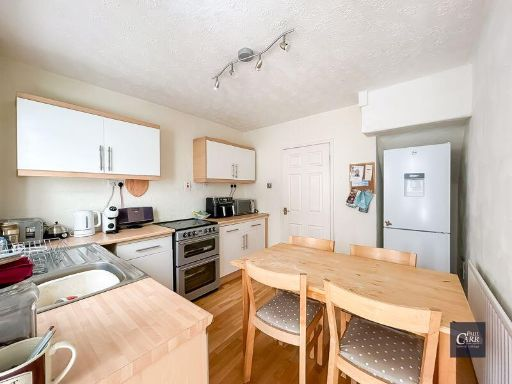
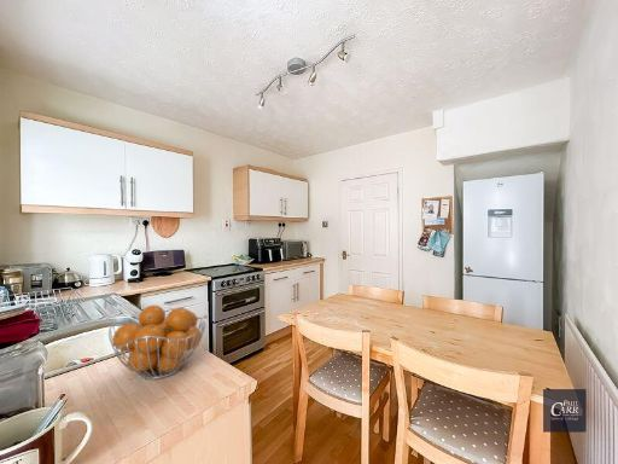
+ fruit basket (162, 338)
